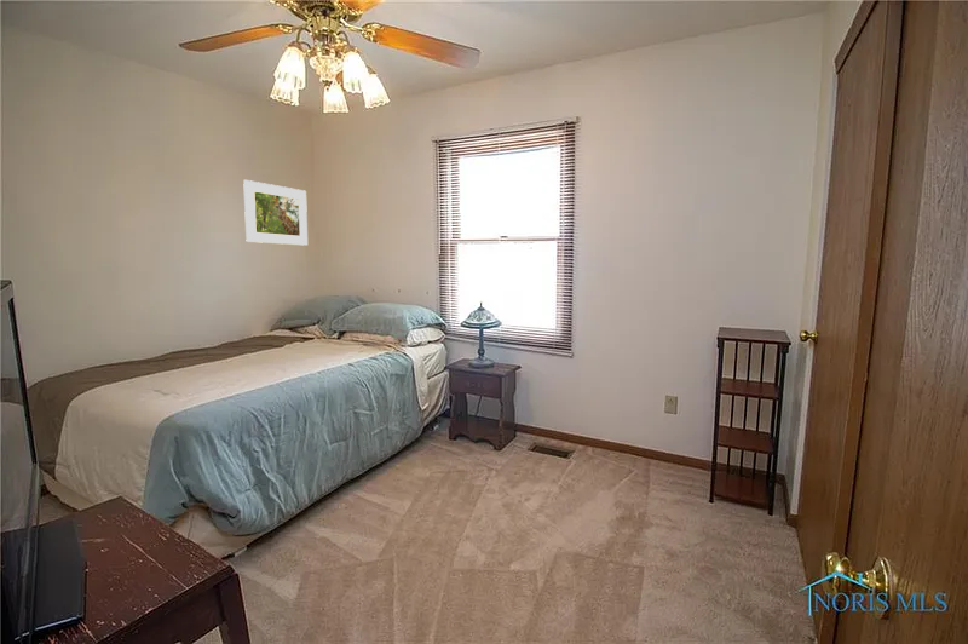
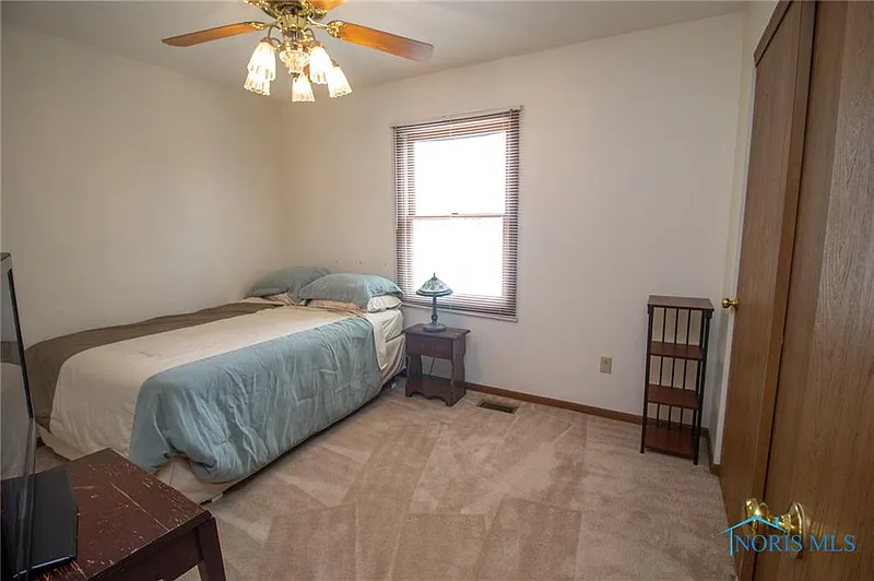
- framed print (277, 214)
